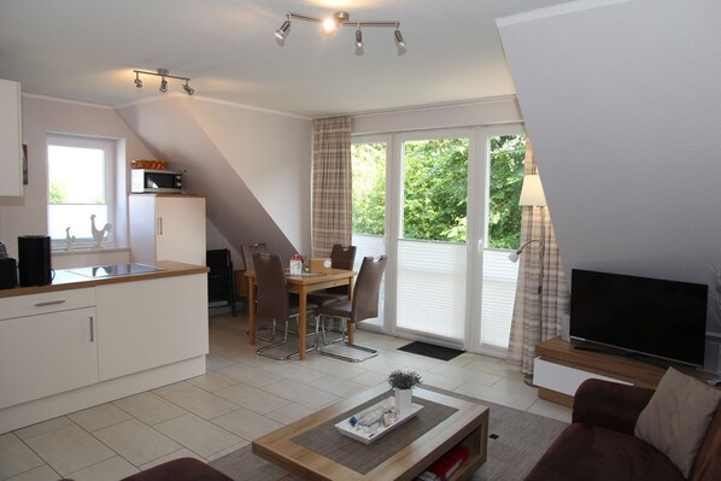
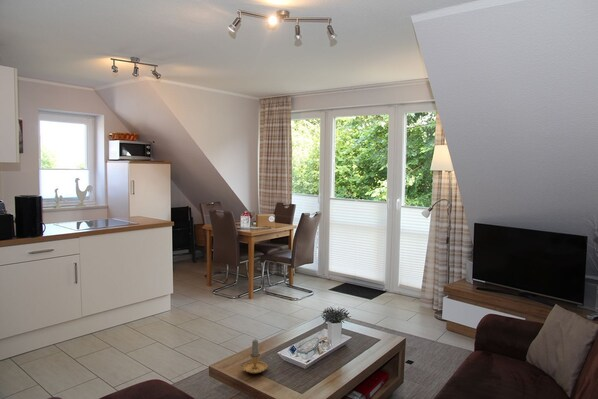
+ candle (252, 355)
